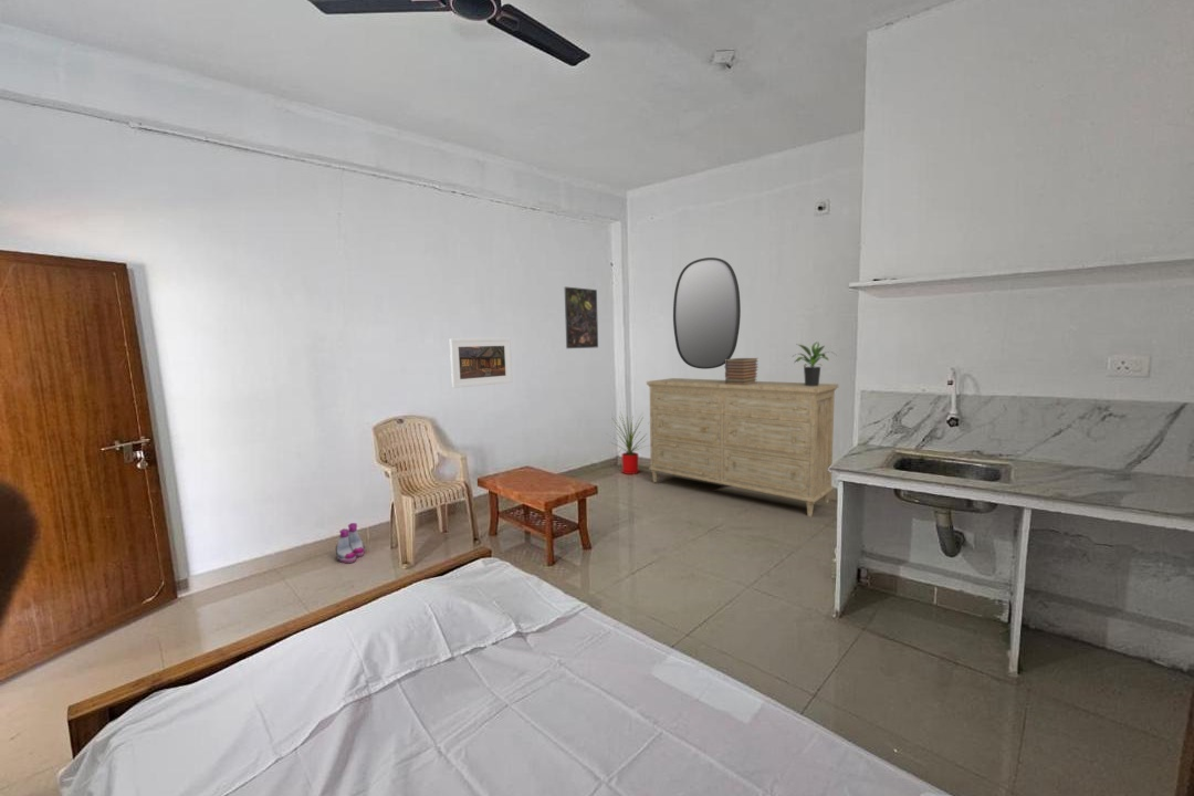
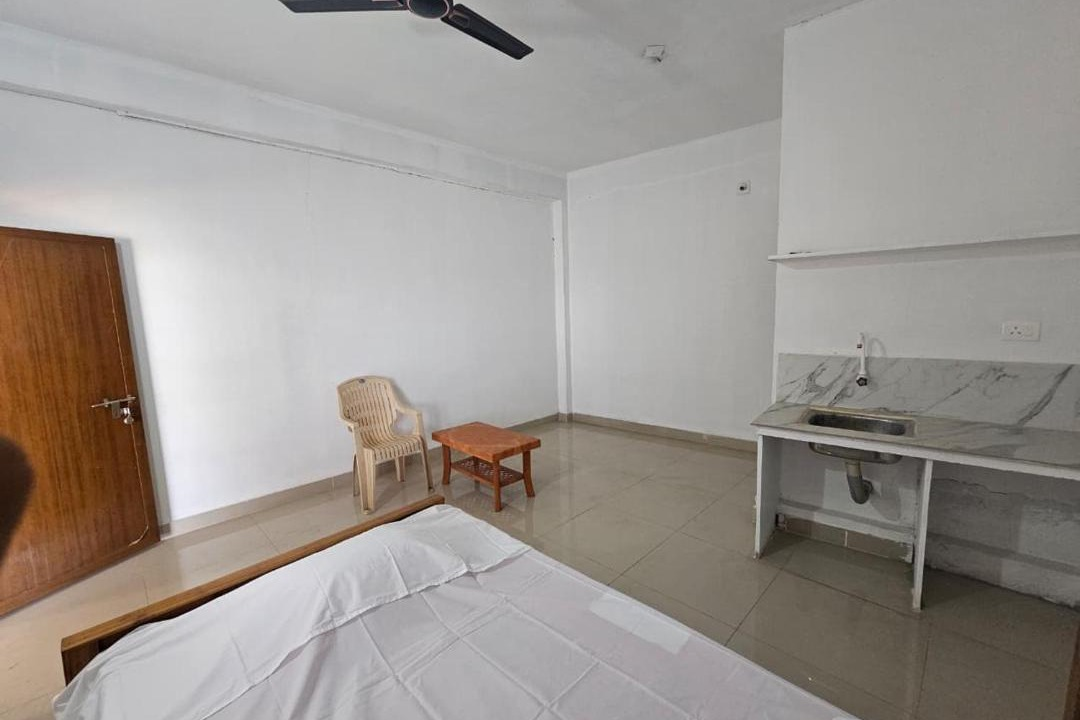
- boots (349, 541)
- potted plant (813, 364)
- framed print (482, 362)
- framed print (582, 318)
- house plant (630, 442)
- home mirror (704, 314)
- dresser (733, 438)
- book stack (741, 370)
